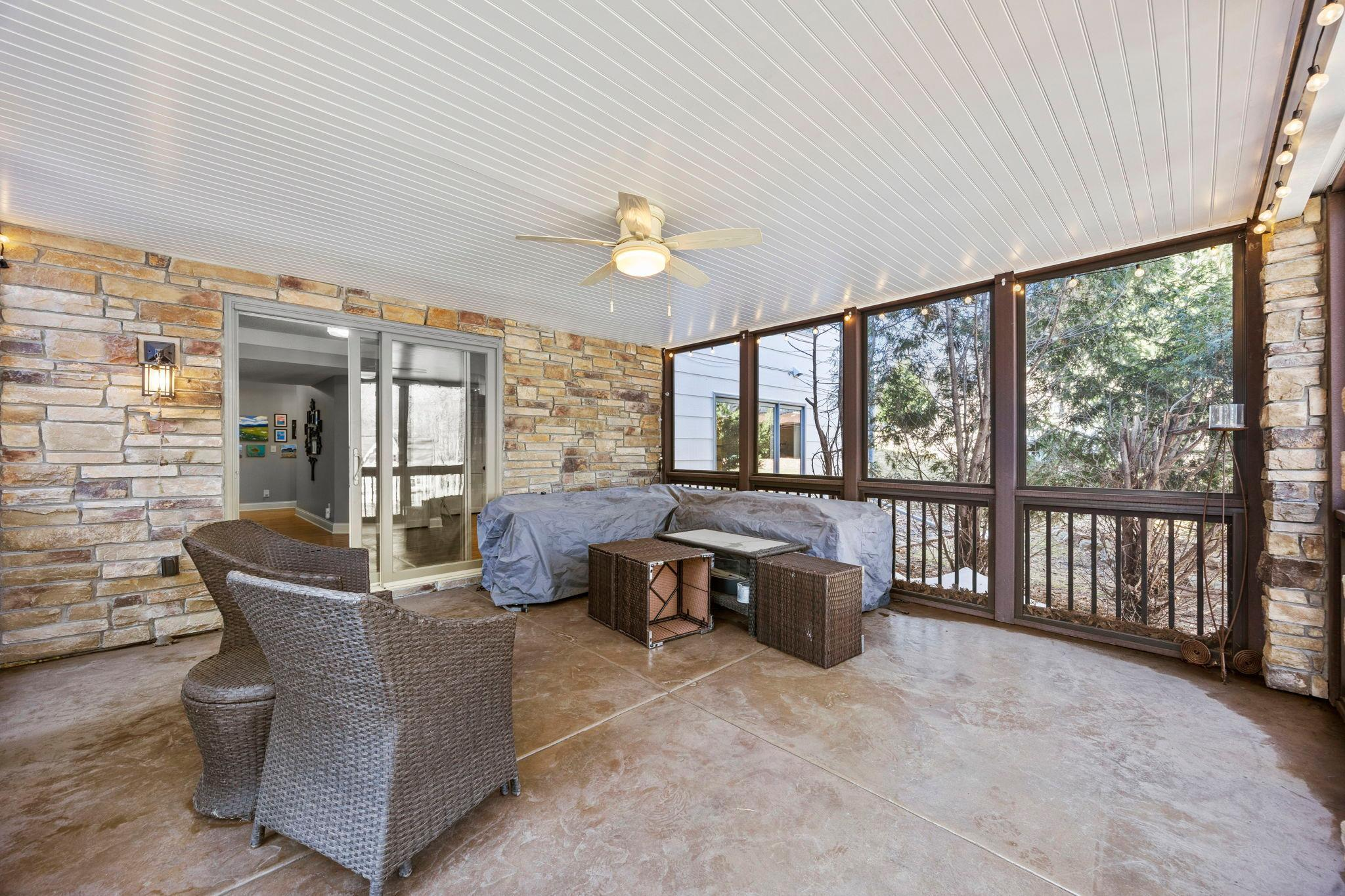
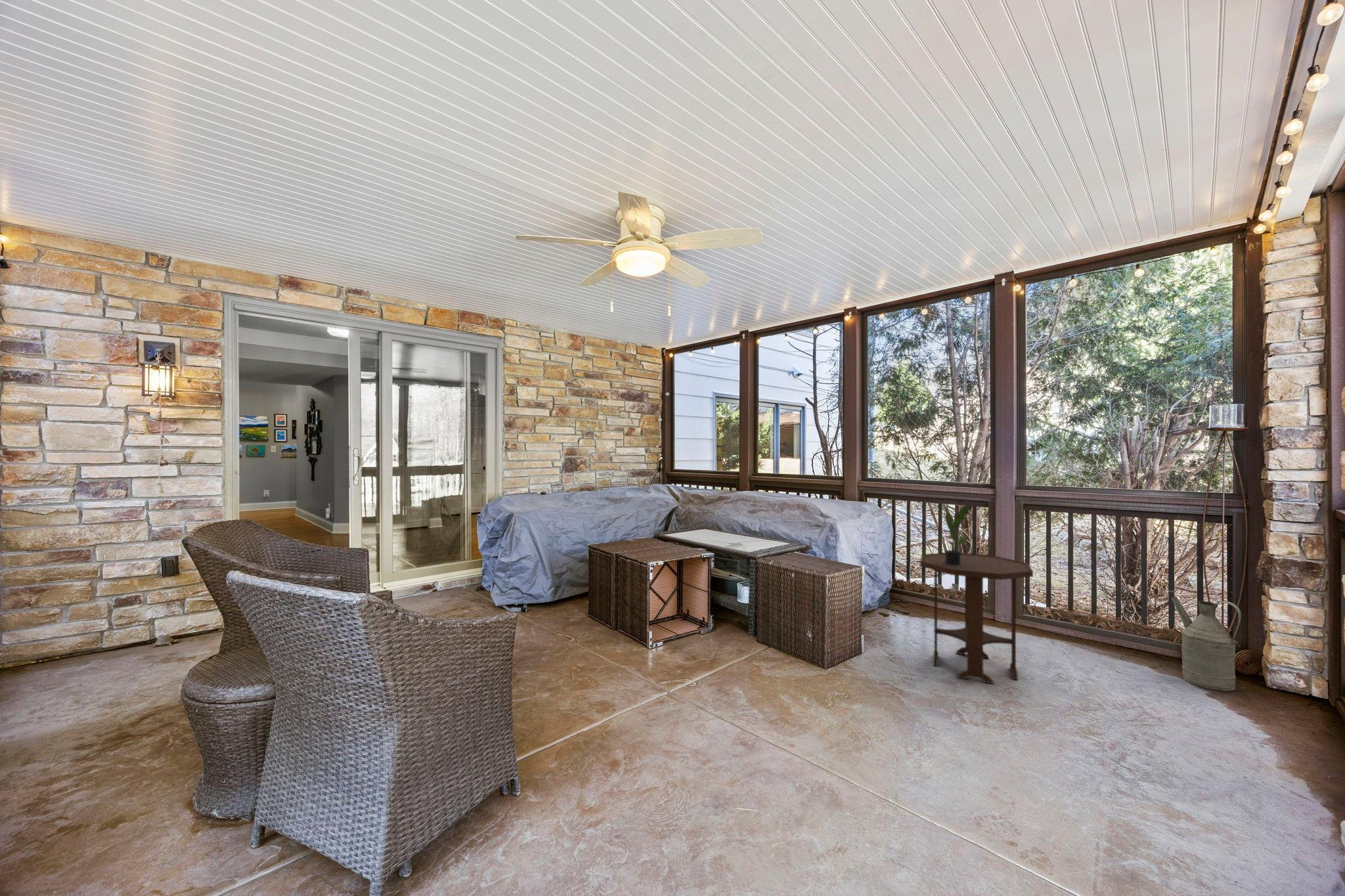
+ watering can (1204, 639)
+ side table (973, 614)
+ potted plant (956, 532)
